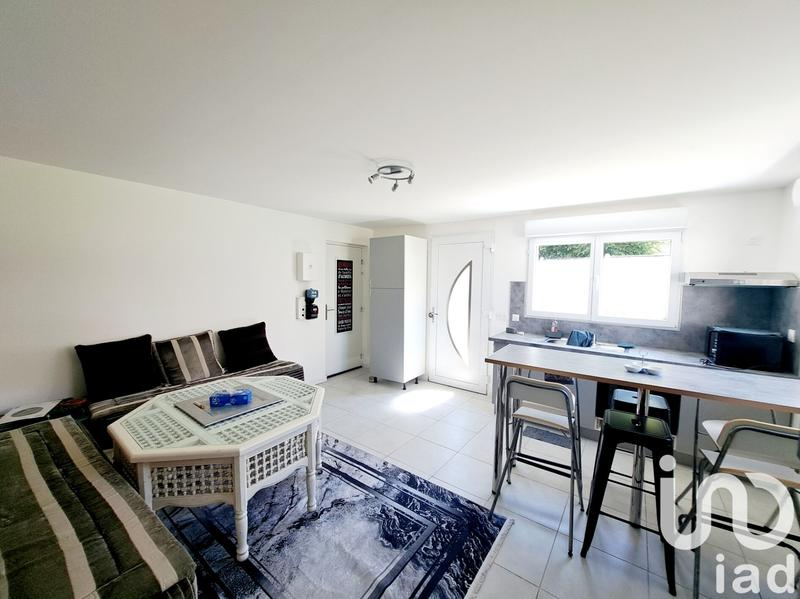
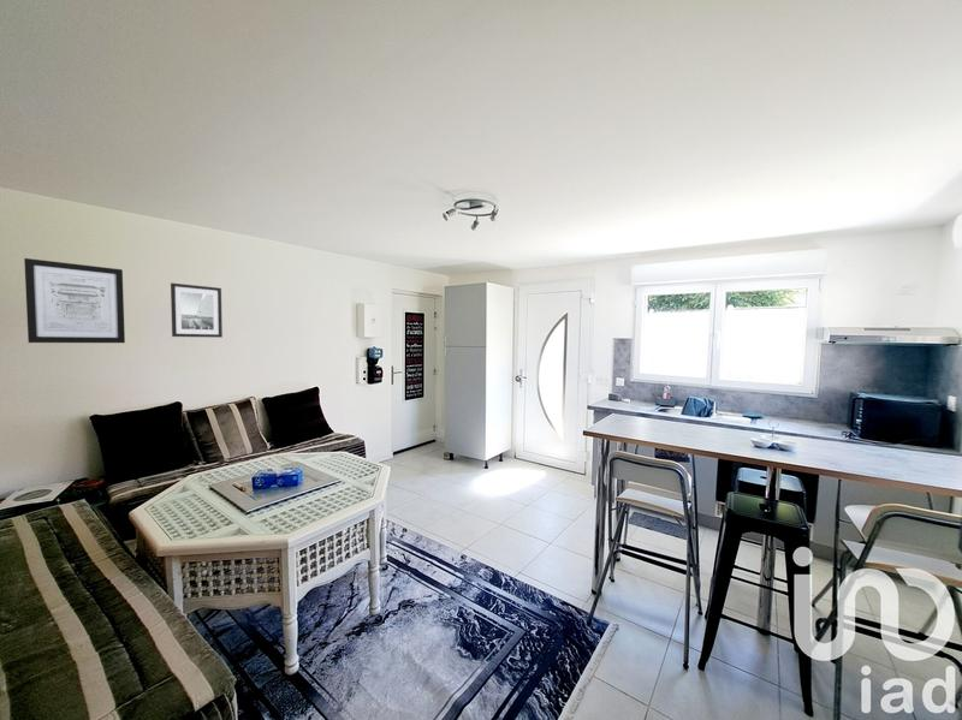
+ wall art (197, 311)
+ wall art (78, 303)
